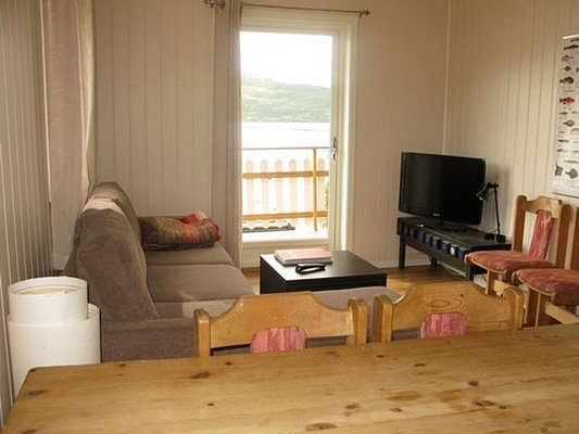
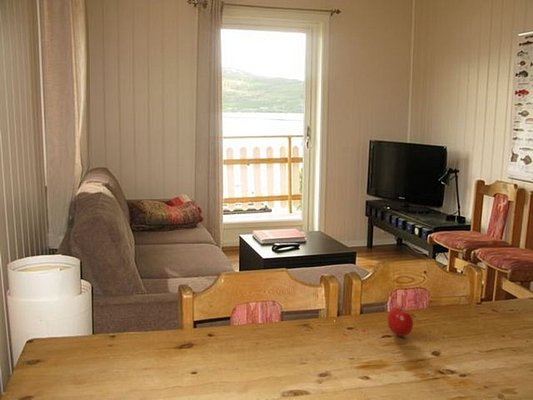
+ apple (400, 320)
